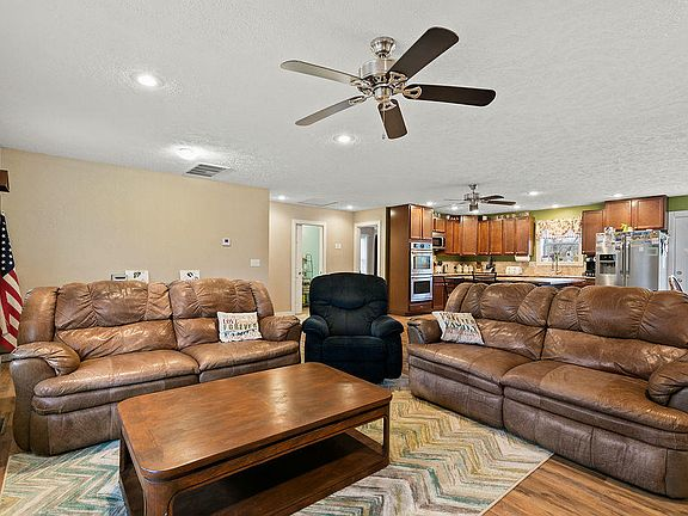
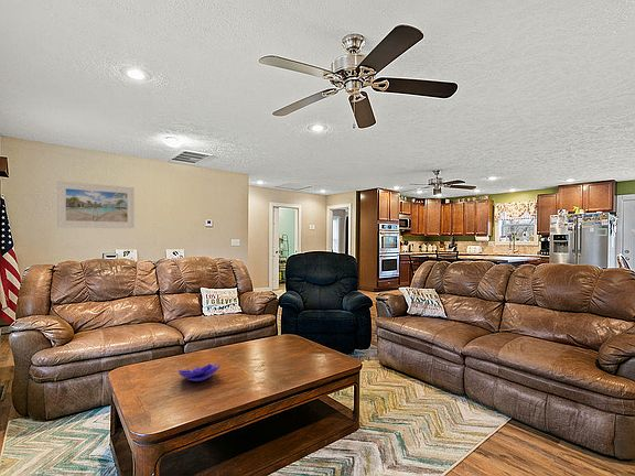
+ decorative bowl (200, 368)
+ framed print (98, 206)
